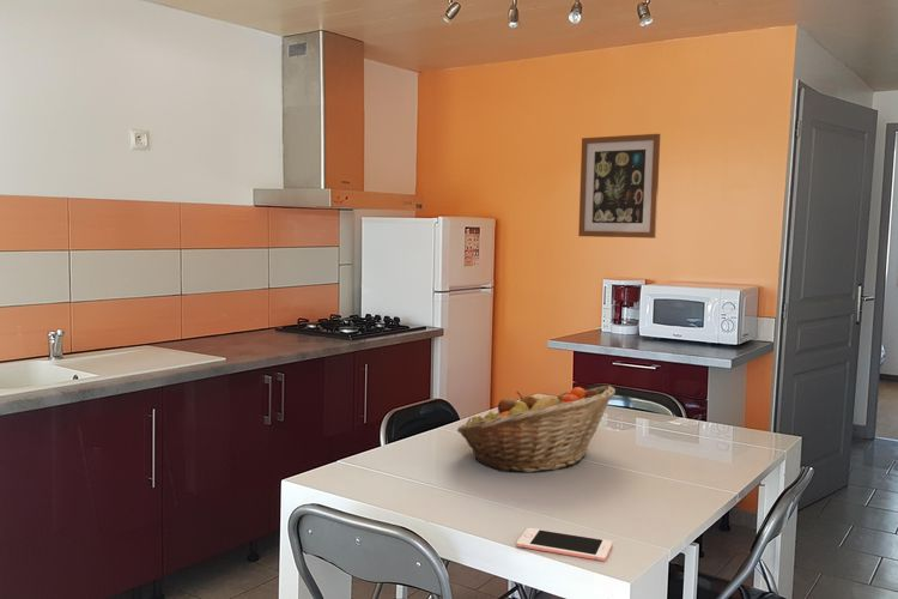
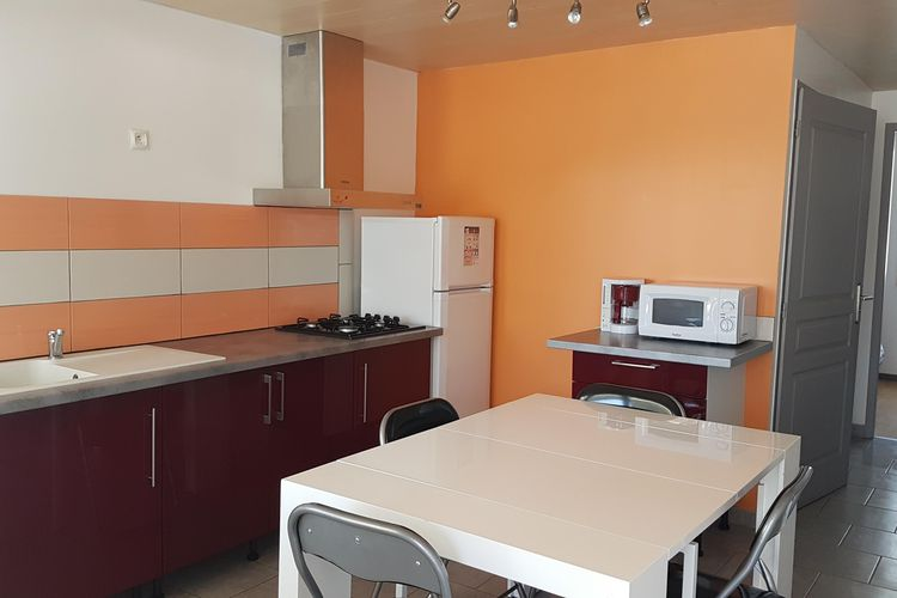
- fruit basket (538, 422)
- cell phone (564, 543)
- wall art (618, 187)
